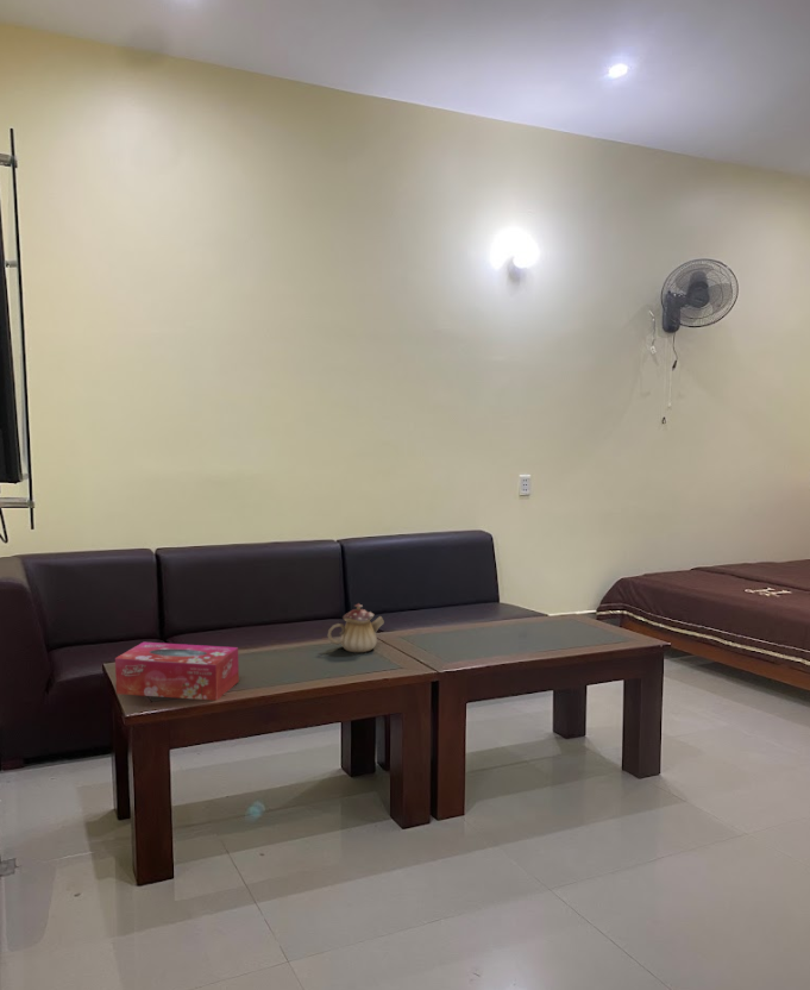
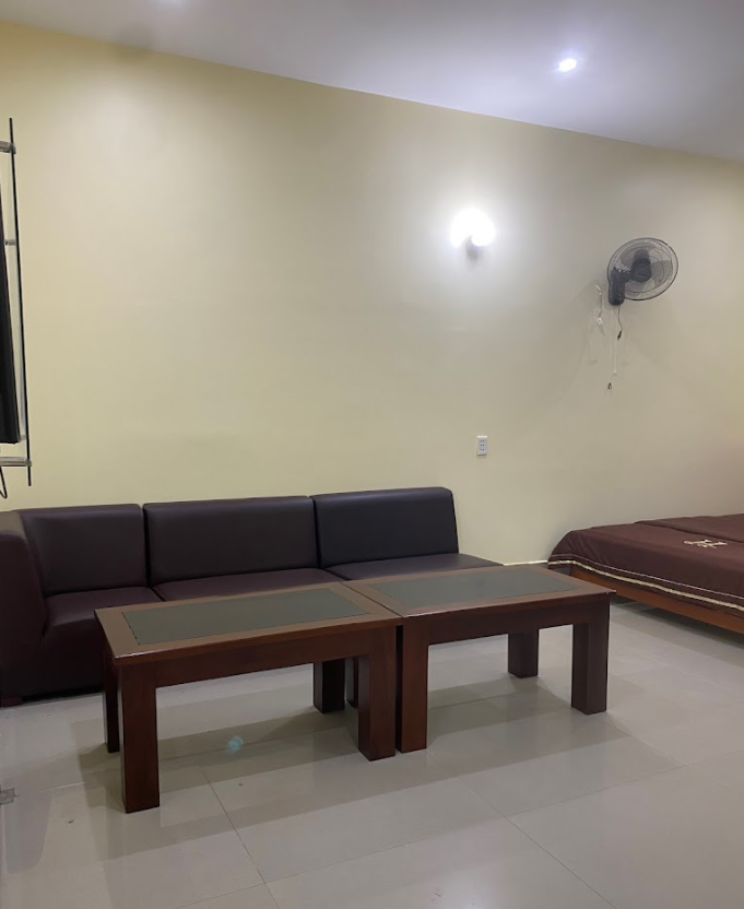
- teapot (356, 626)
- tissue box (178, 670)
